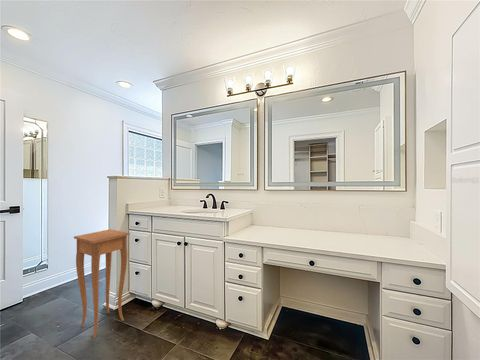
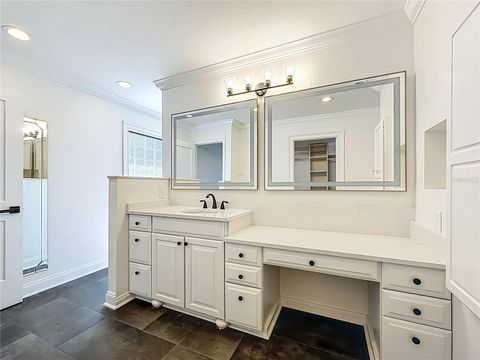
- side table (106, 279)
